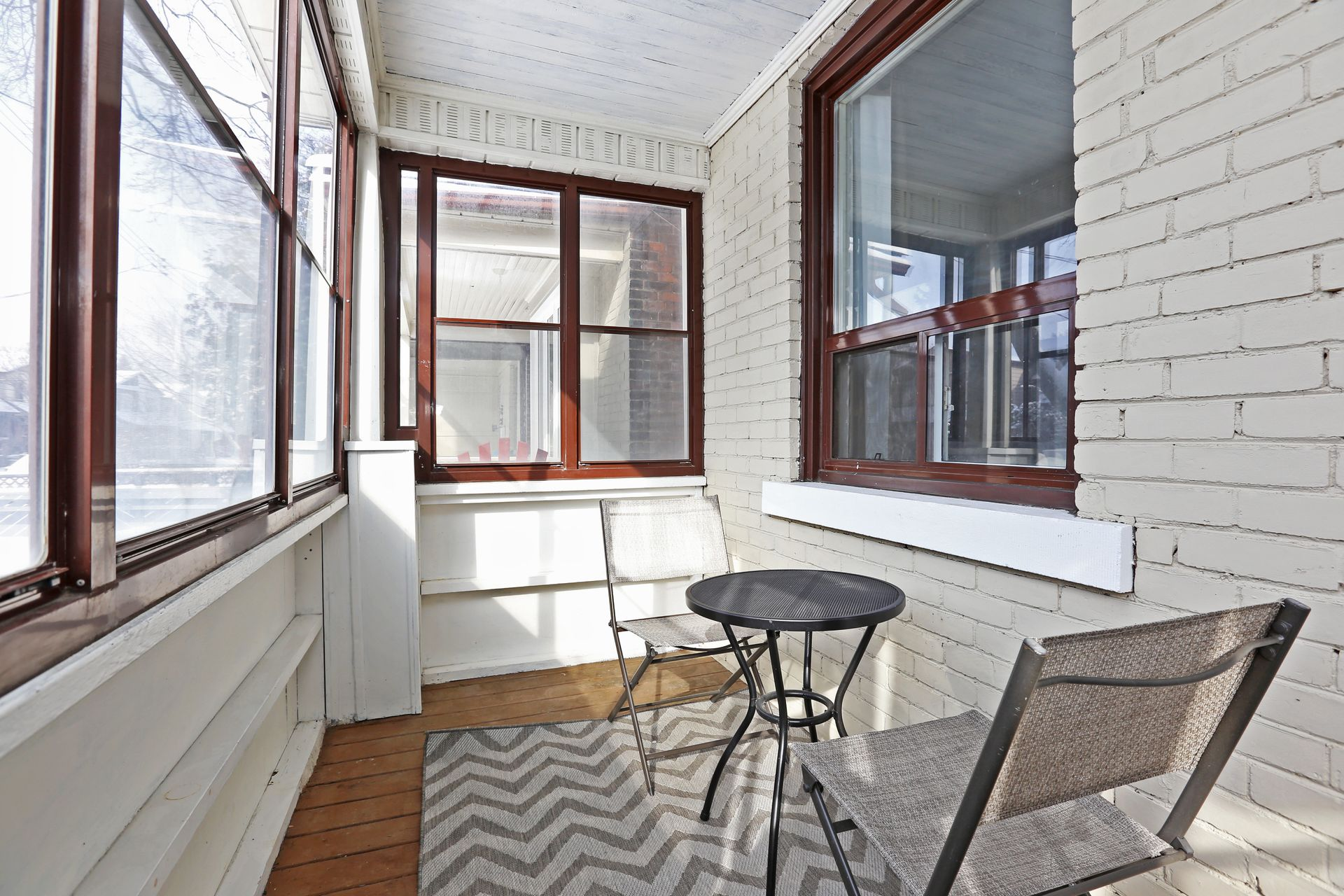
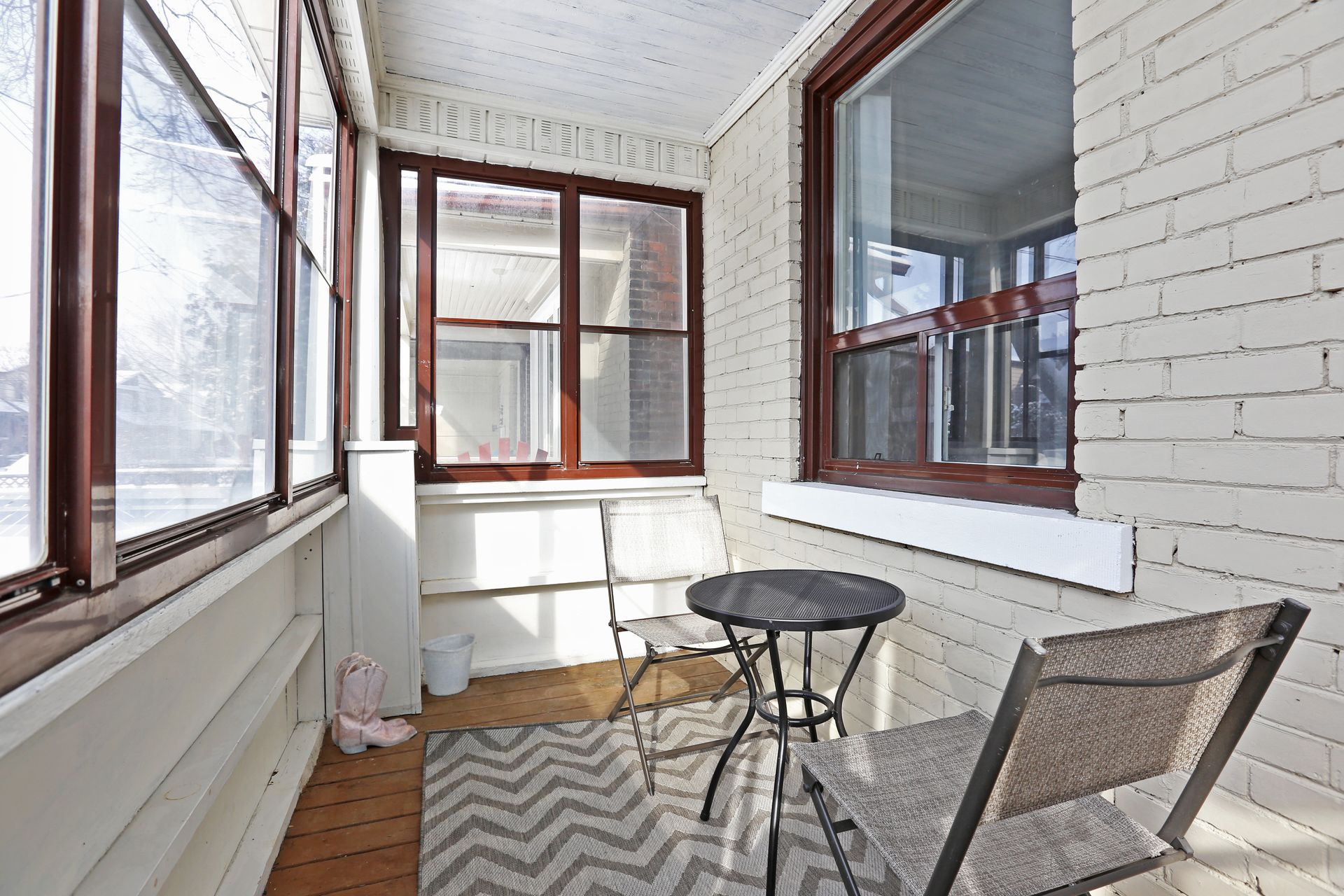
+ boots (375, 696)
+ bucket (447, 659)
